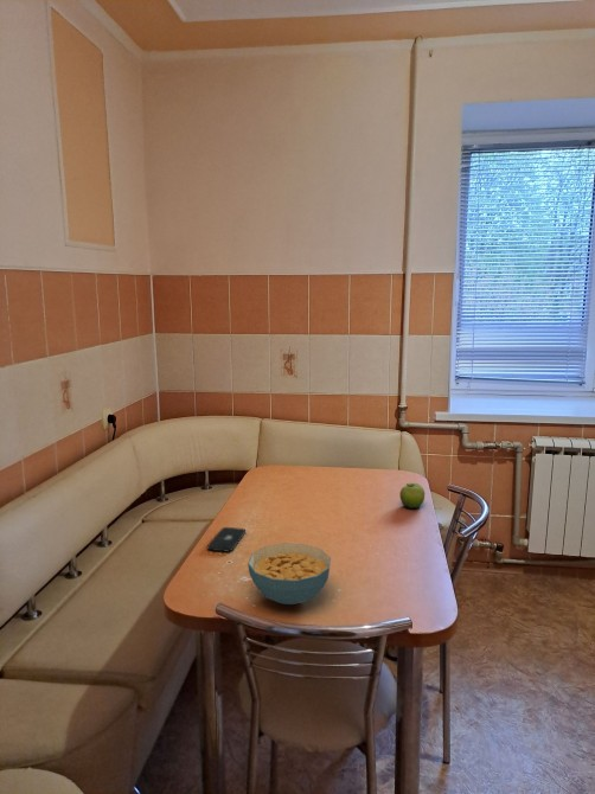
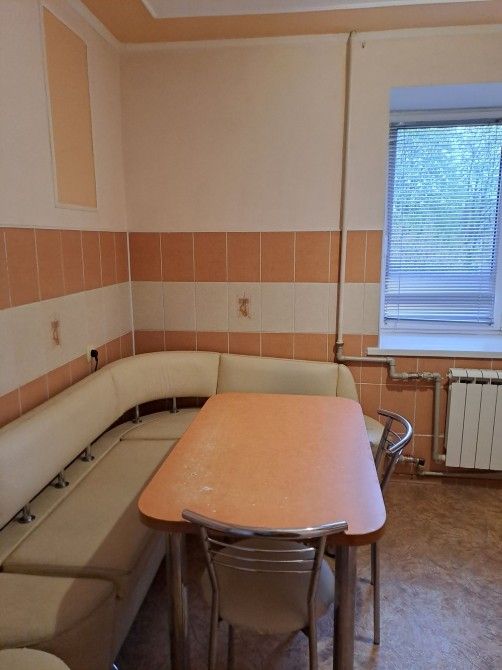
- smartphone (226, 538)
- fruit (411, 494)
- cereal bowl (289, 580)
